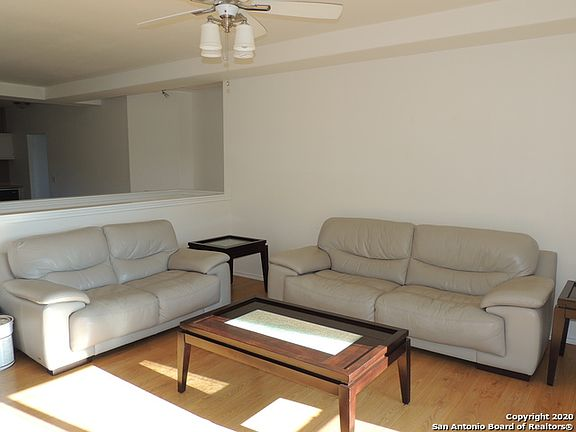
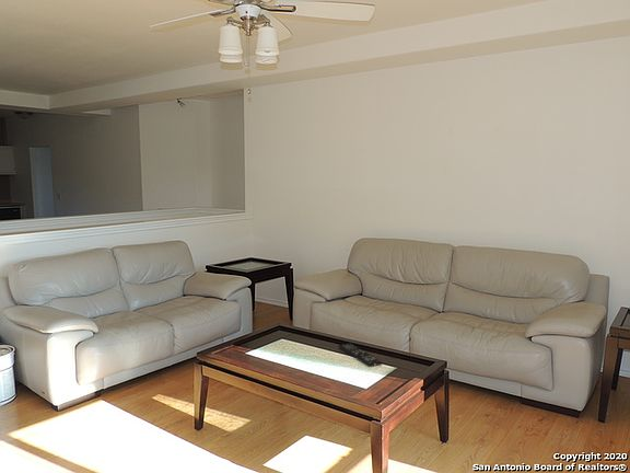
+ remote control (359, 354)
